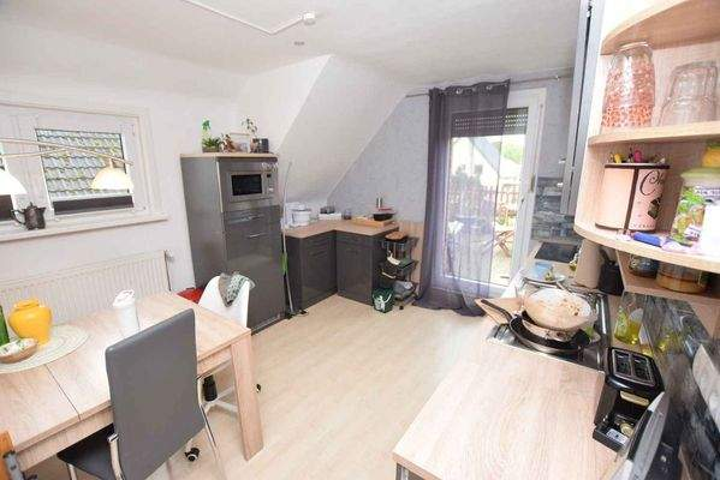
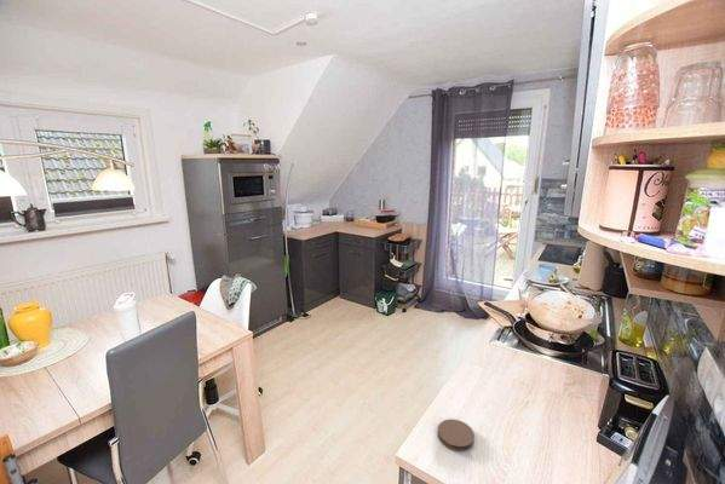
+ coaster (455, 433)
